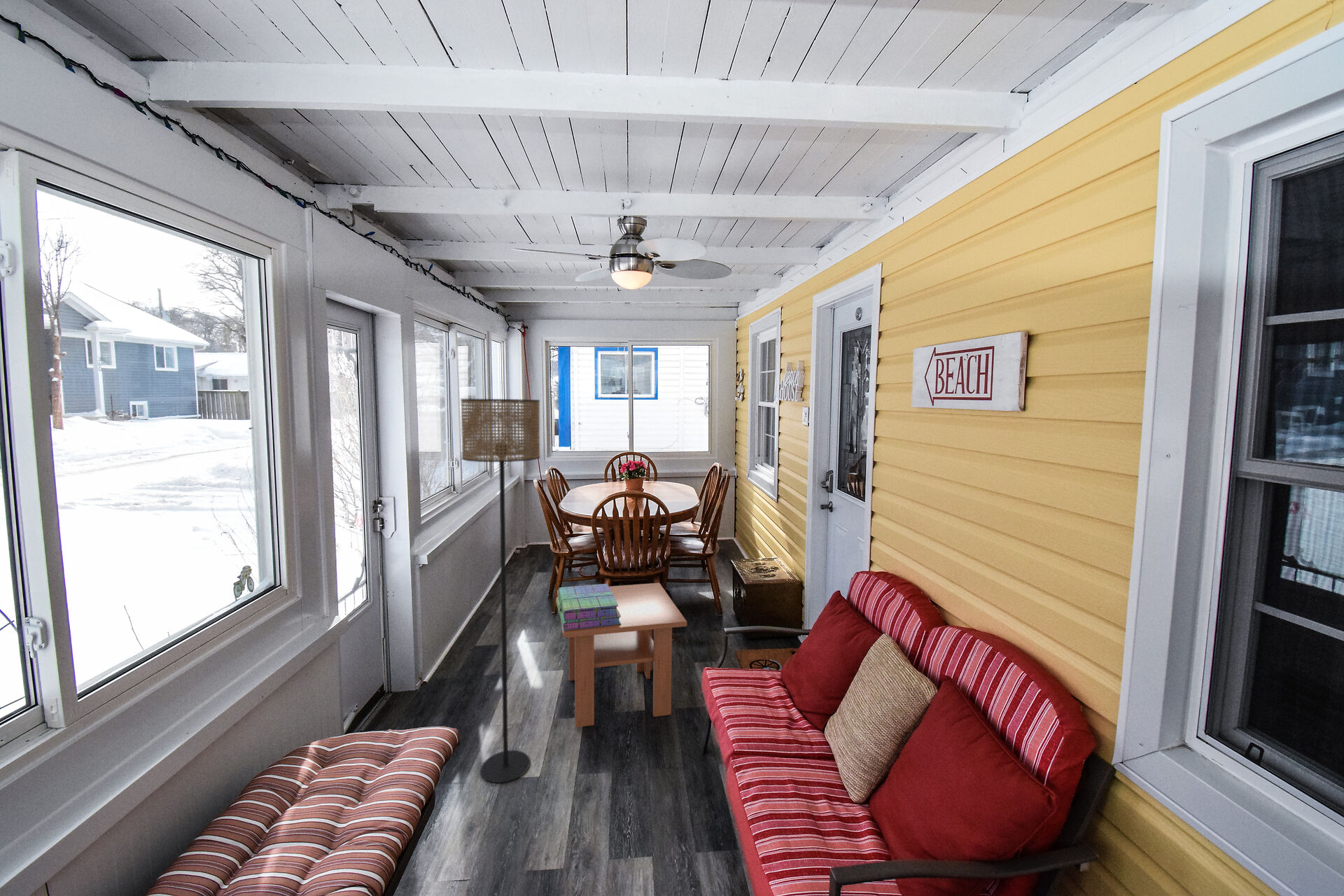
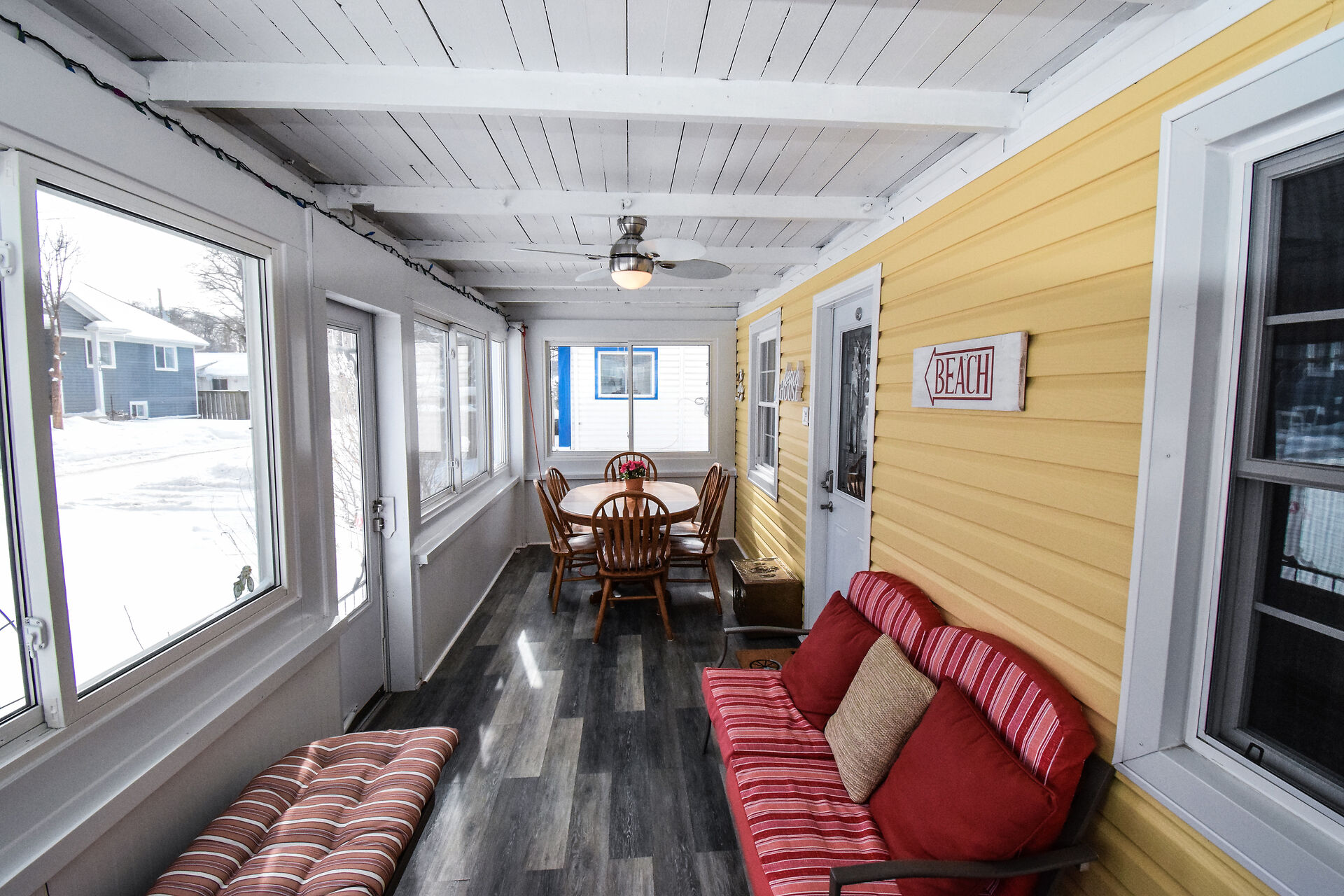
- floor lamp (503, 587)
- coffee table (617, 650)
- stack of books (587, 604)
